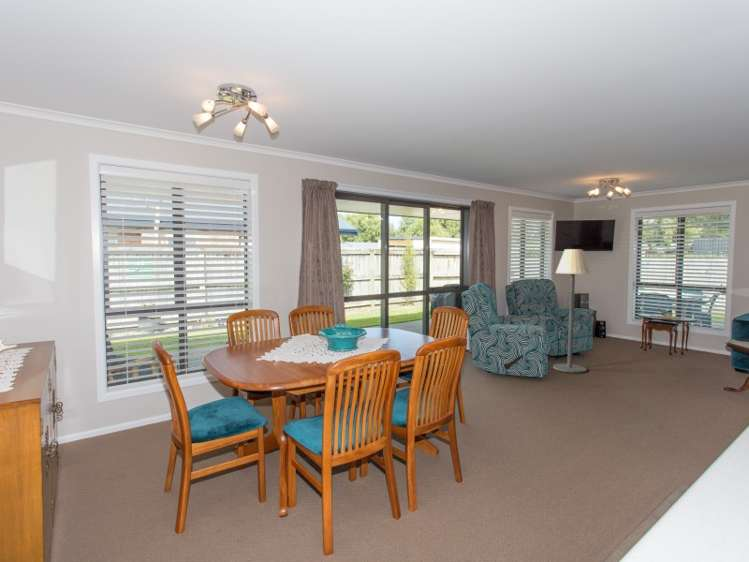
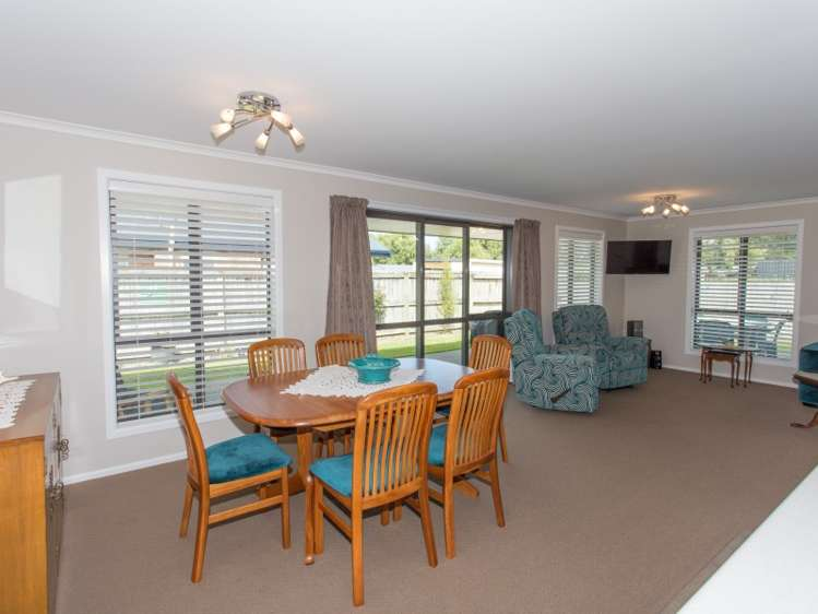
- floor lamp (571, 309)
